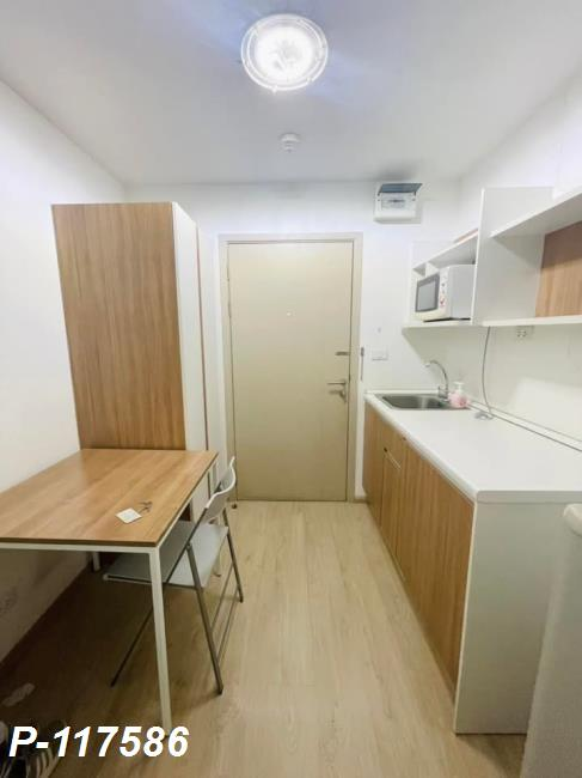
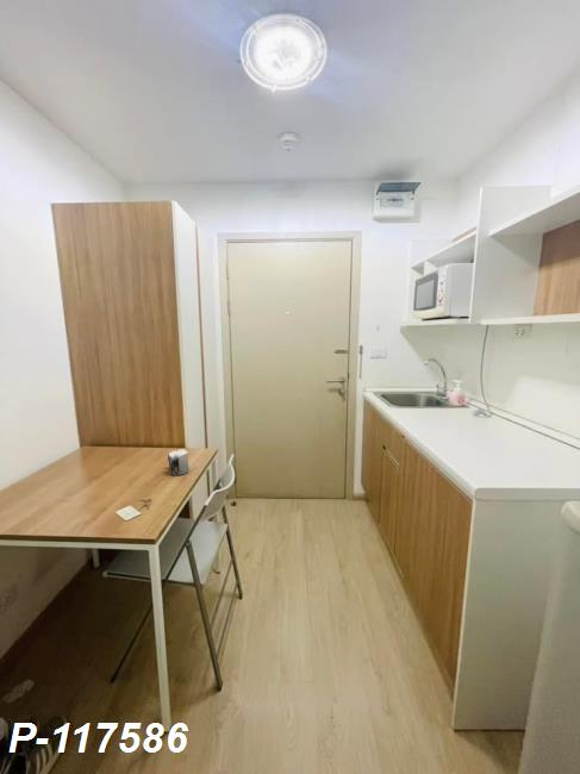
+ mug (177, 460)
